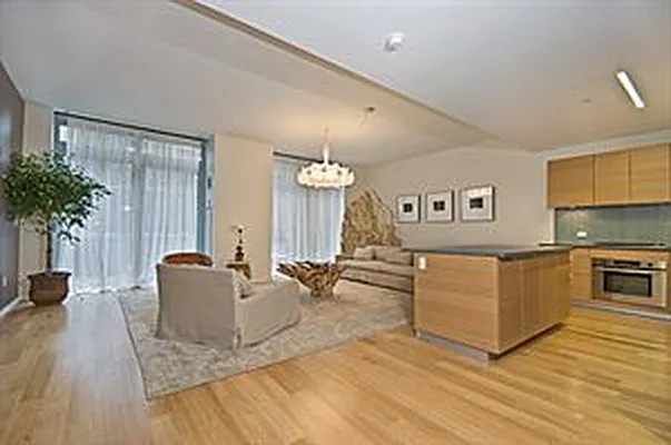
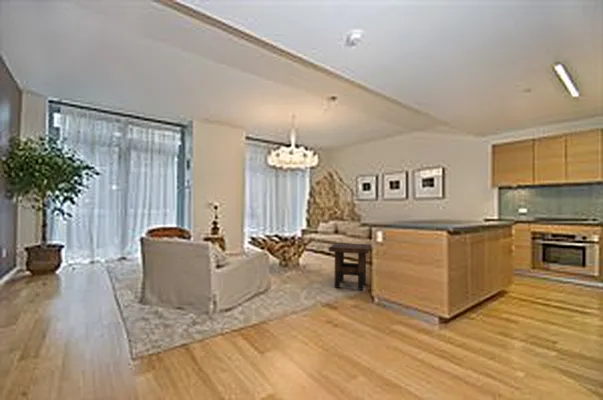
+ side table (350, 265)
